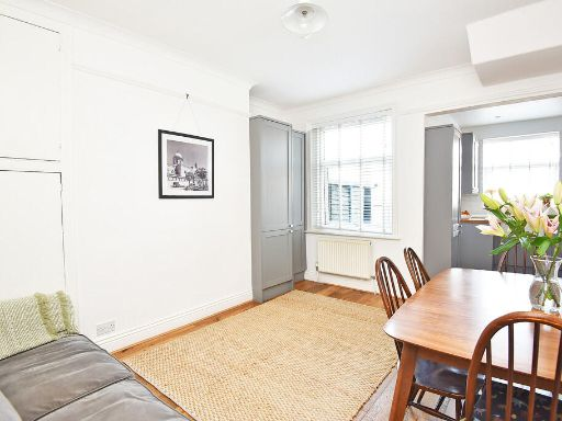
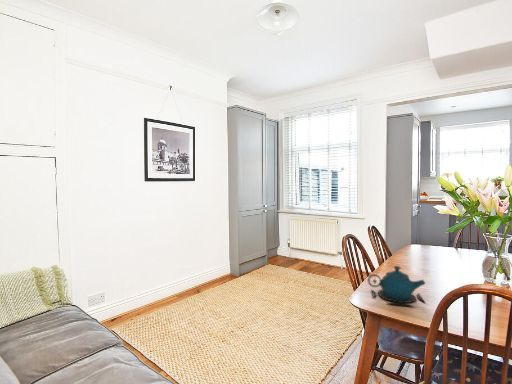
+ teapot (395, 281)
